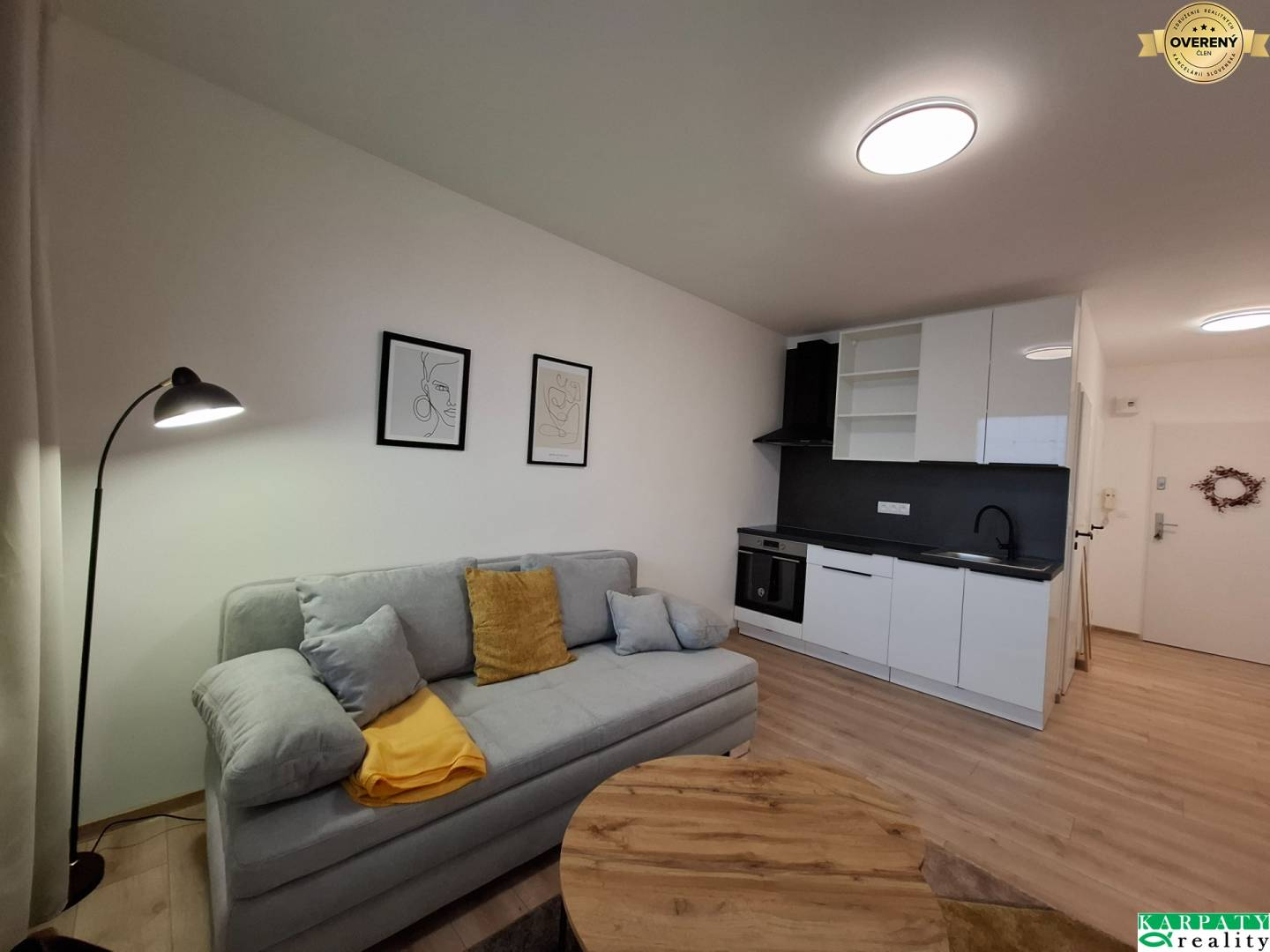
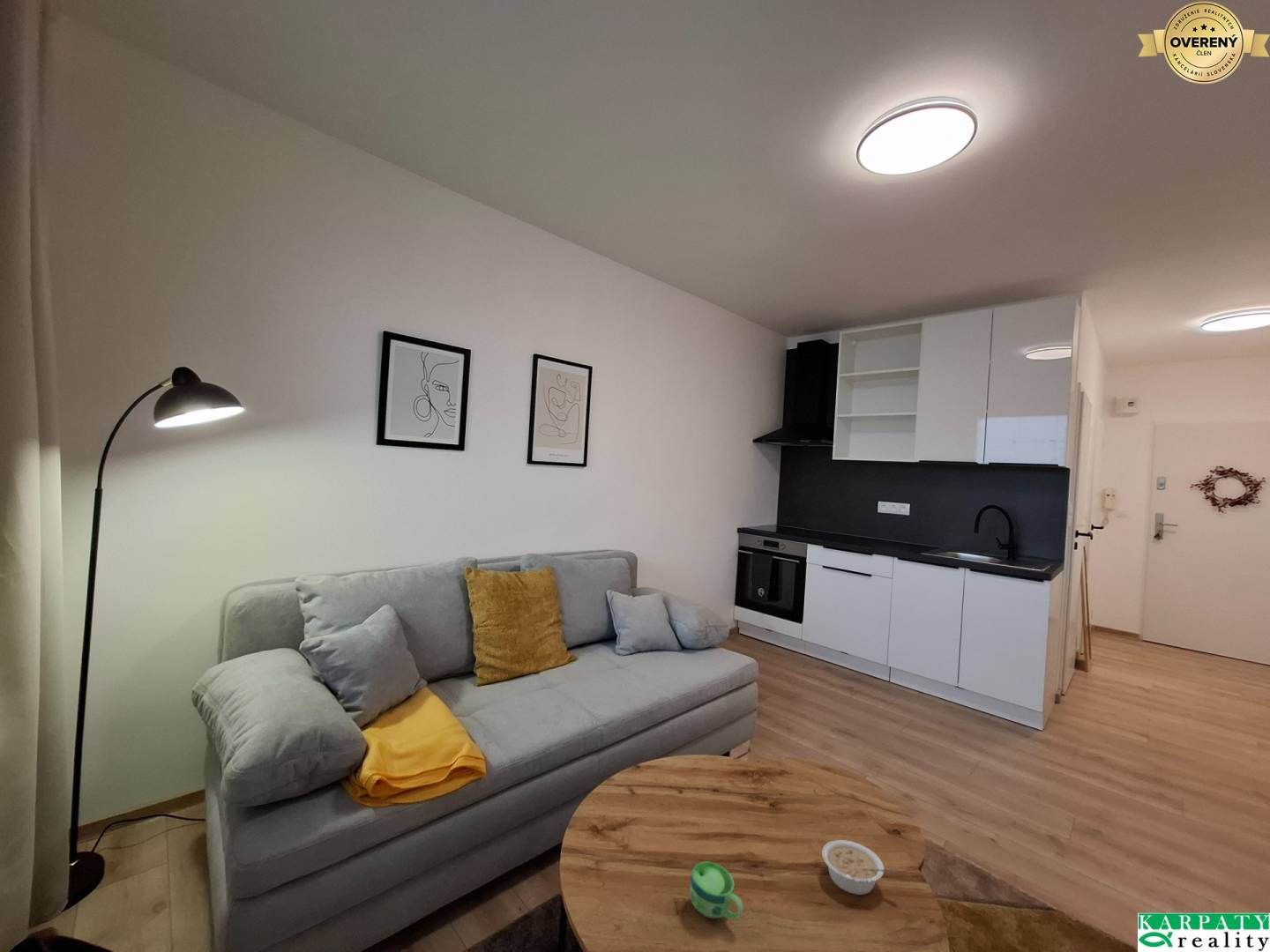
+ cup (717, 895)
+ legume (854, 867)
